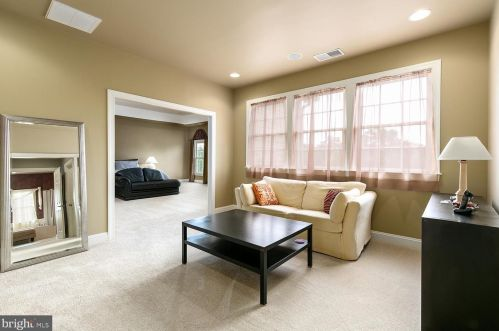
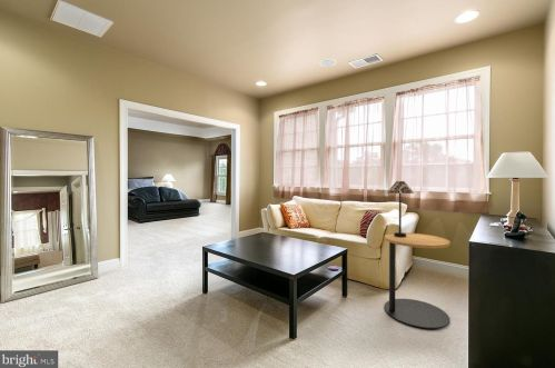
+ side table (394, 275)
+ table lamp (399, 208)
